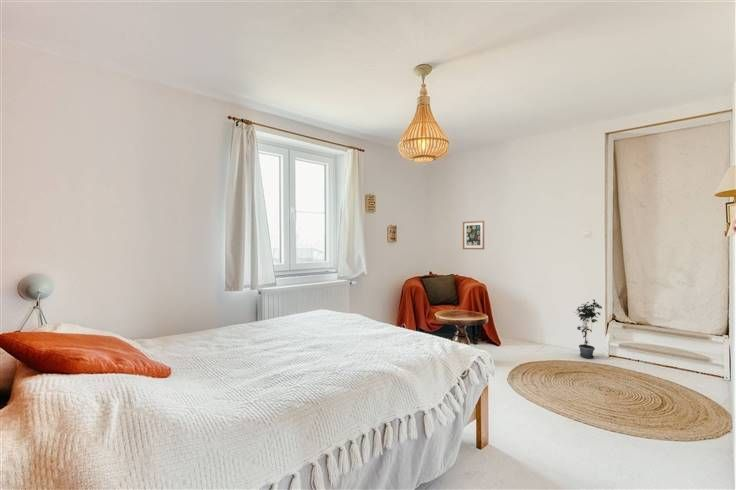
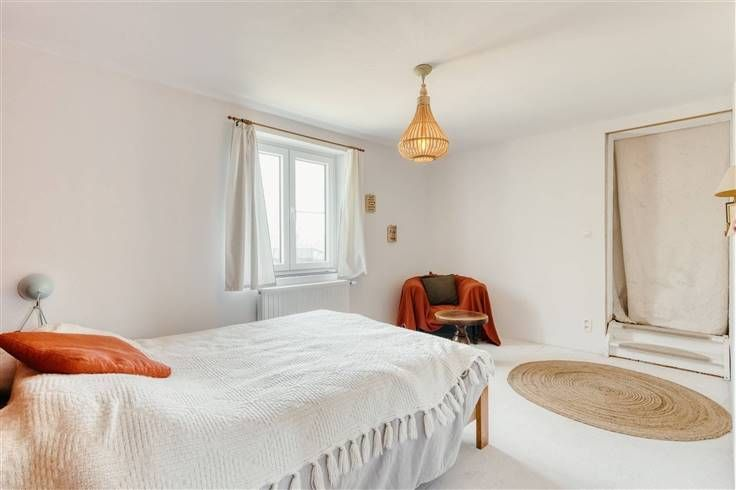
- potted plant (587, 328)
- wall art (473, 235)
